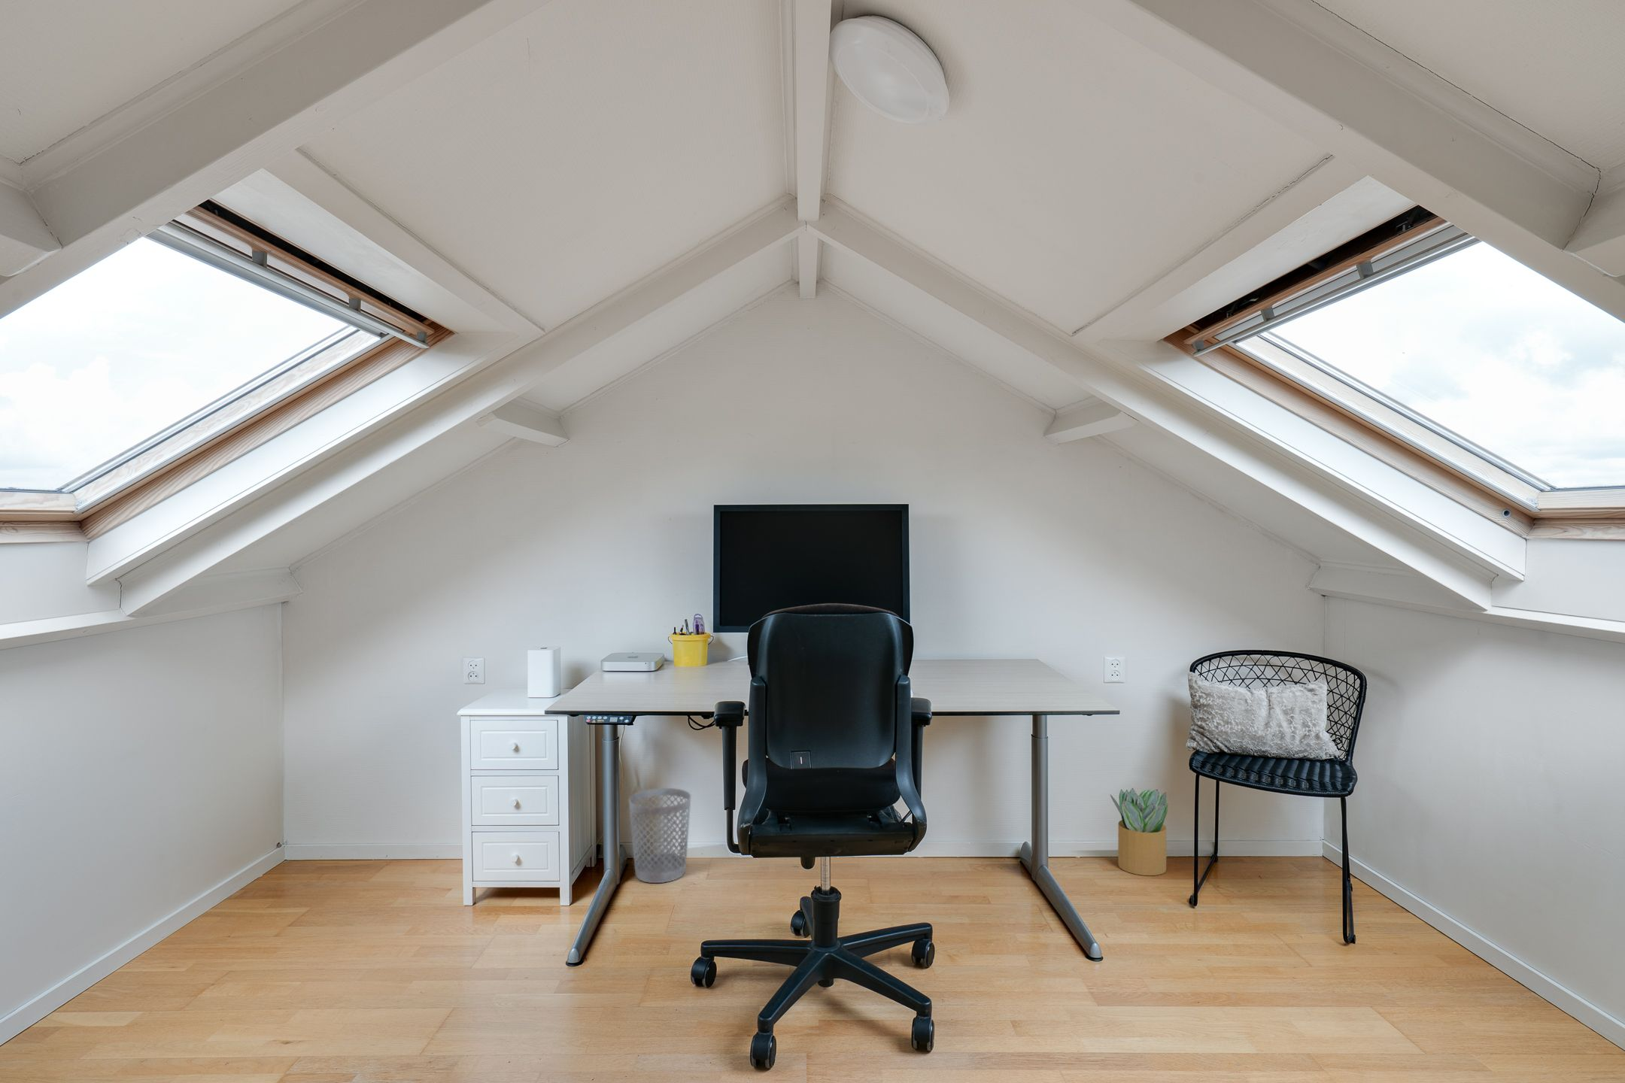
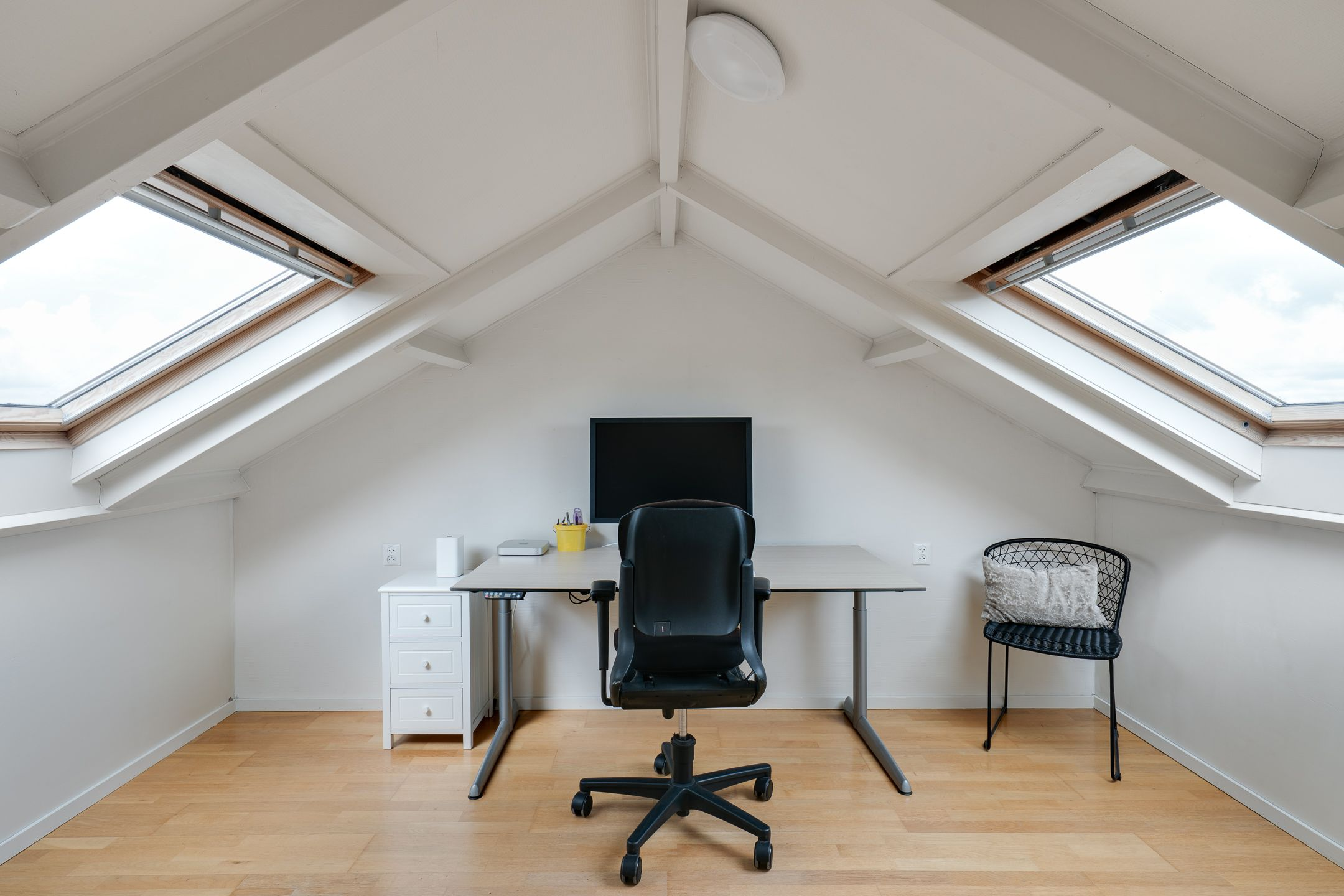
- potted plant (1138, 829)
- wastebasket (660, 835)
